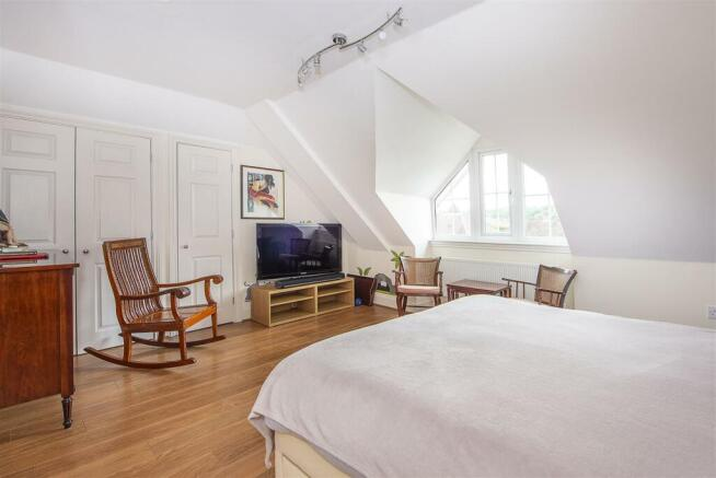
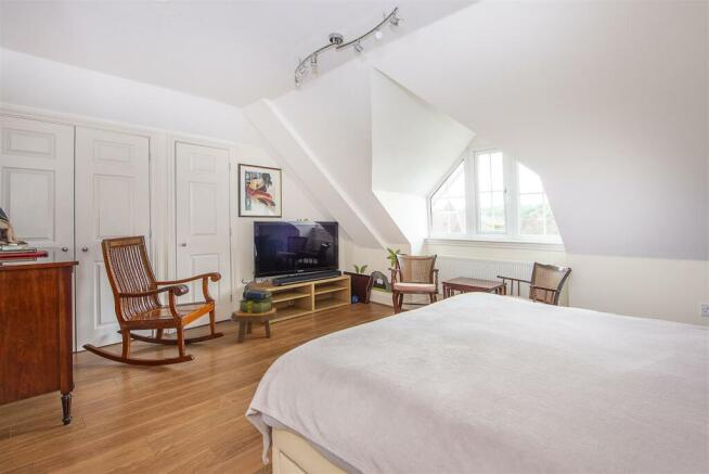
+ stack of books (257, 299)
+ footstool (255, 321)
